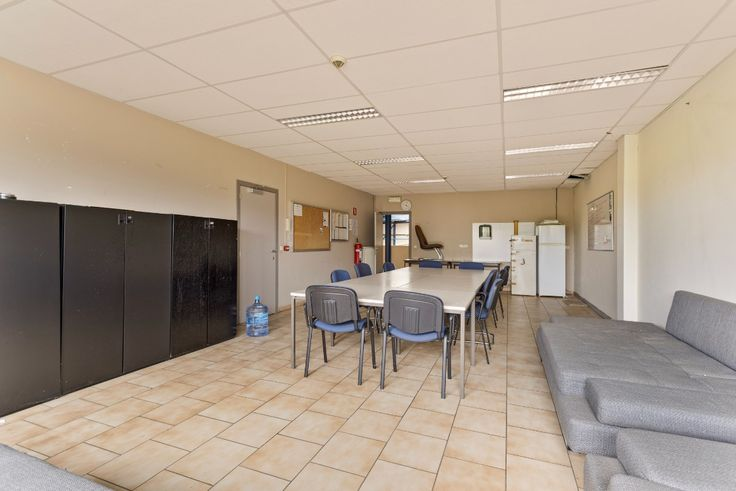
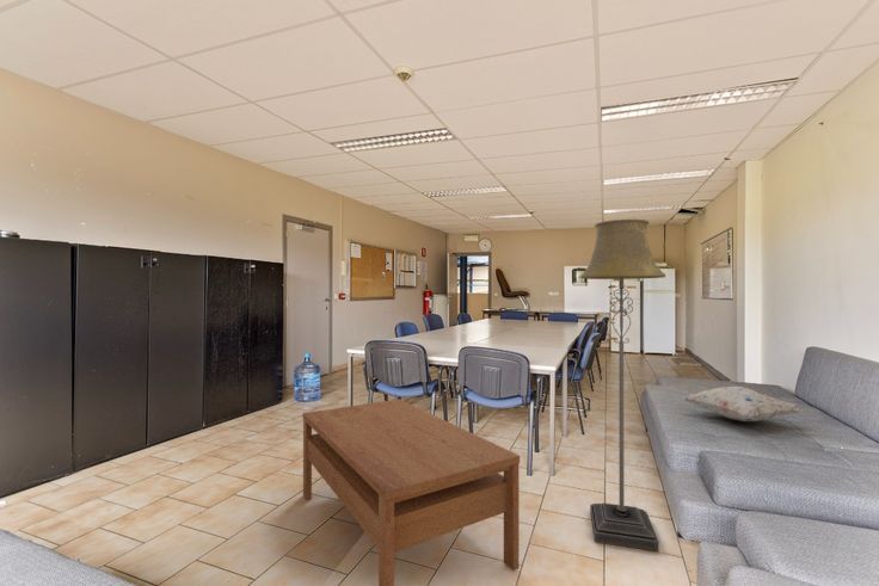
+ coffee table (394, 479)
+ decorative pillow (738, 402)
+ floor lamp (621, 376)
